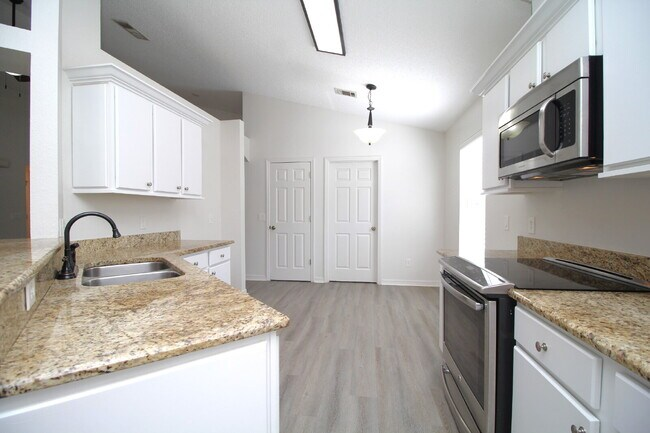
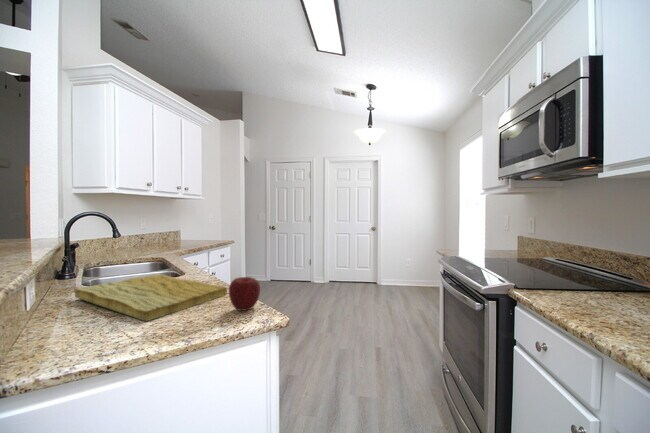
+ apple (244, 293)
+ cutting board (152, 290)
